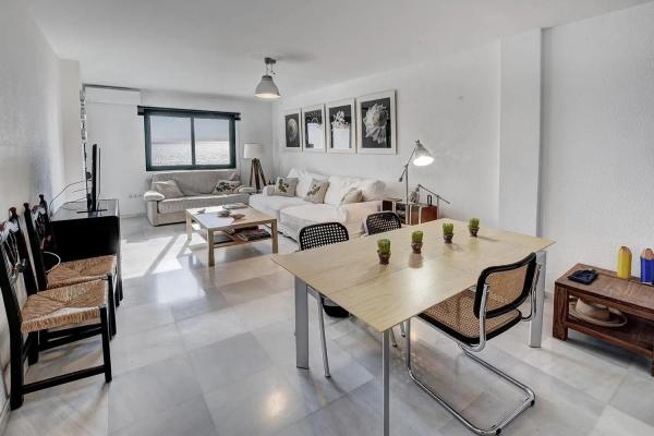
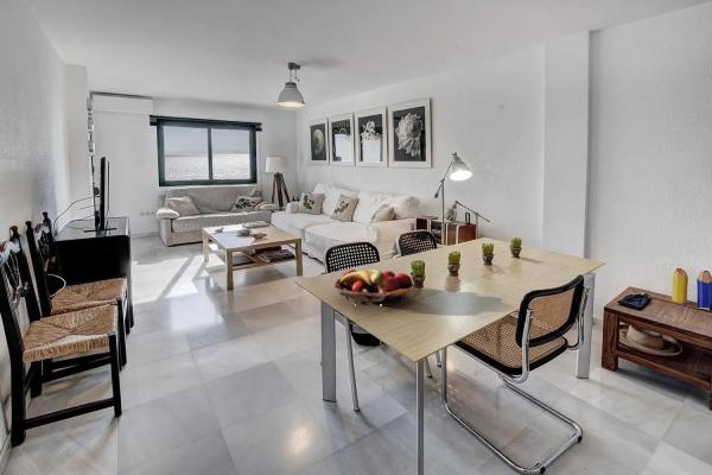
+ fruit basket (374, 284)
